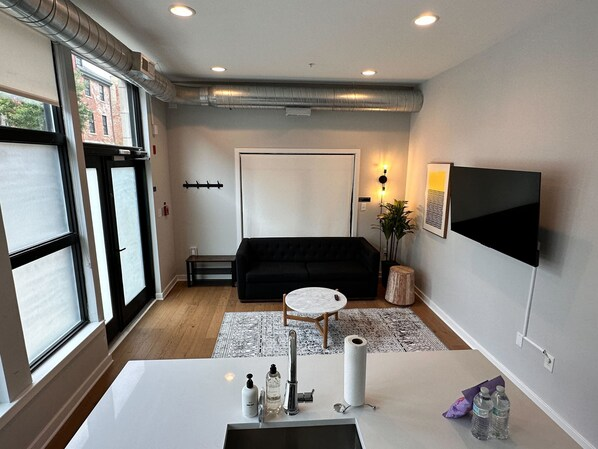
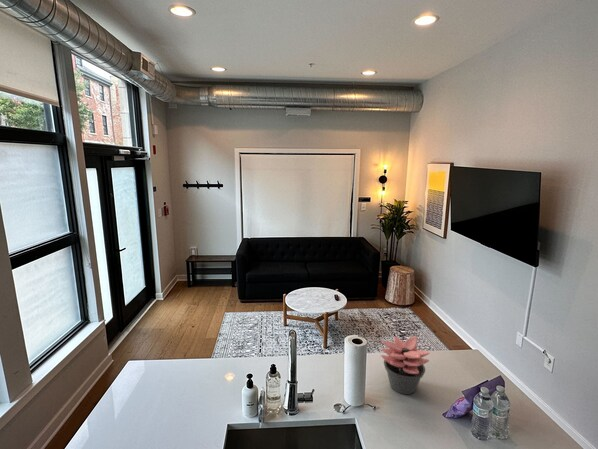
+ succulent plant (403, 365)
